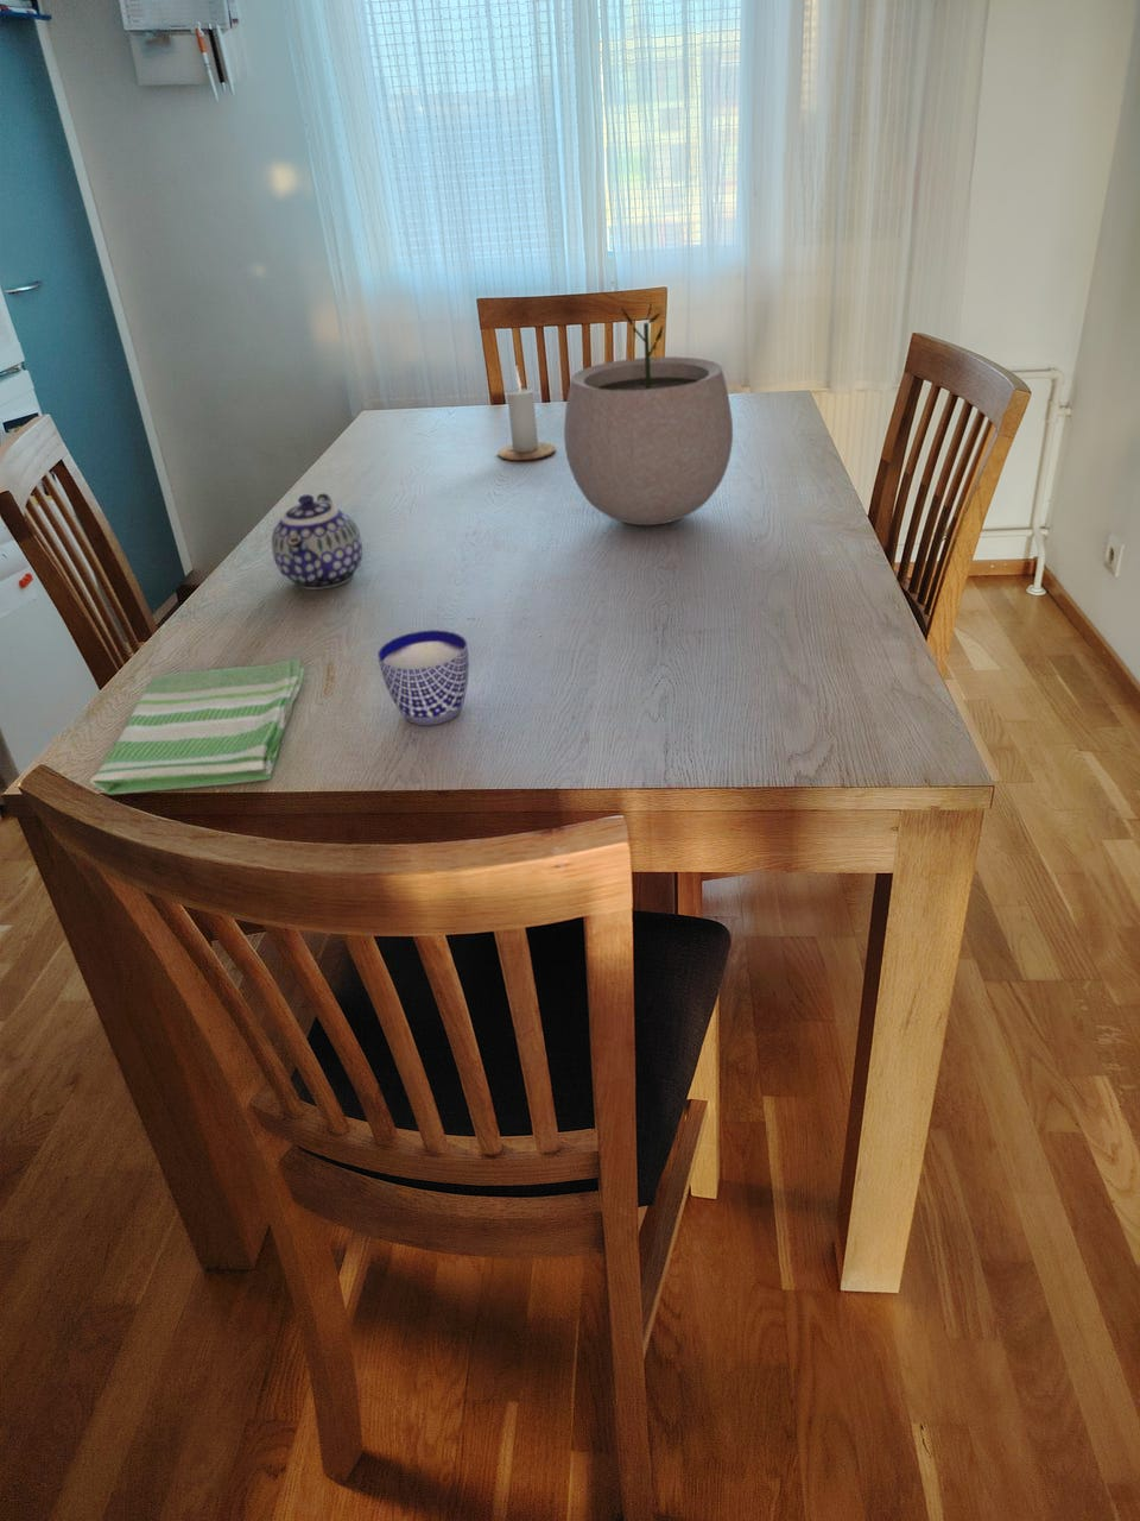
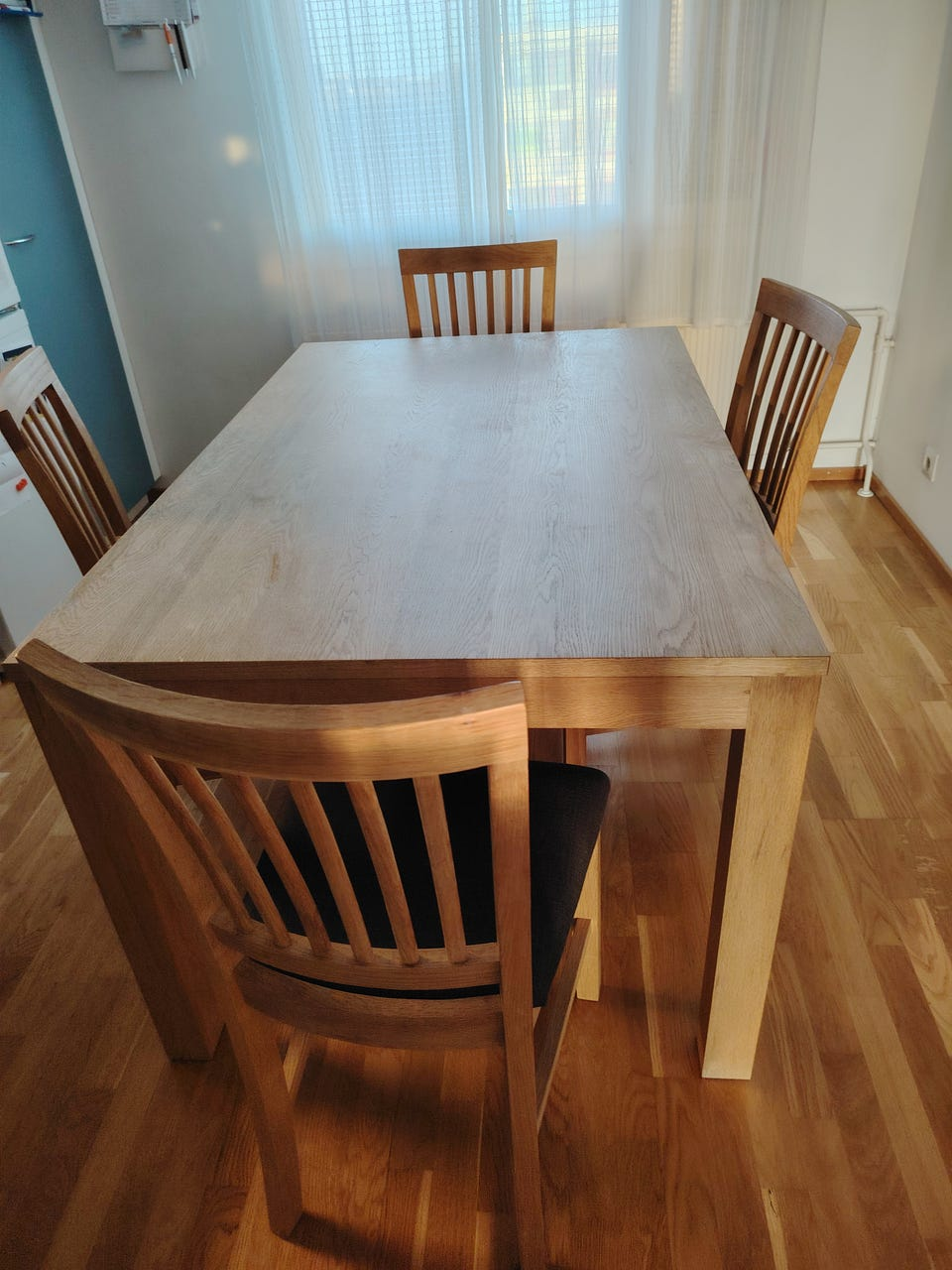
- teapot (315, 537)
- plant pot (647, 414)
- dish towel (206, 721)
- cup (430, 674)
- candle (522, 408)
